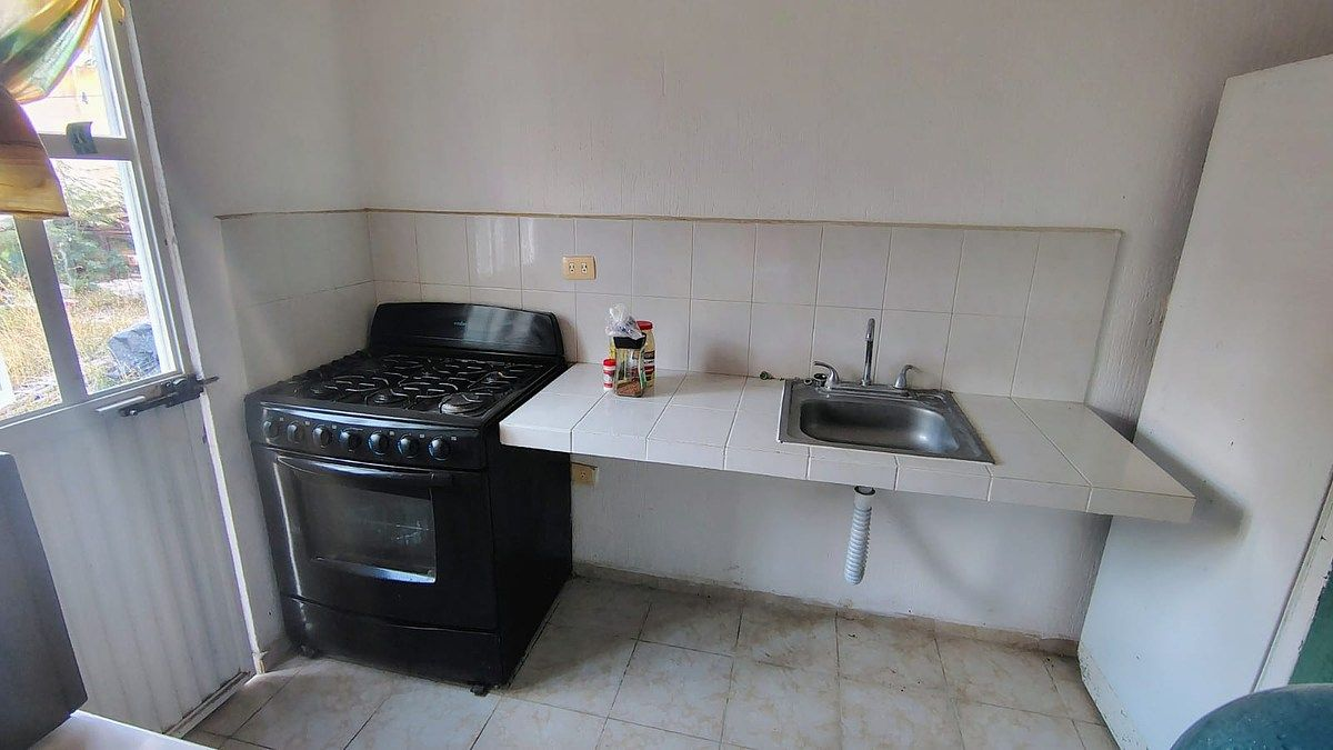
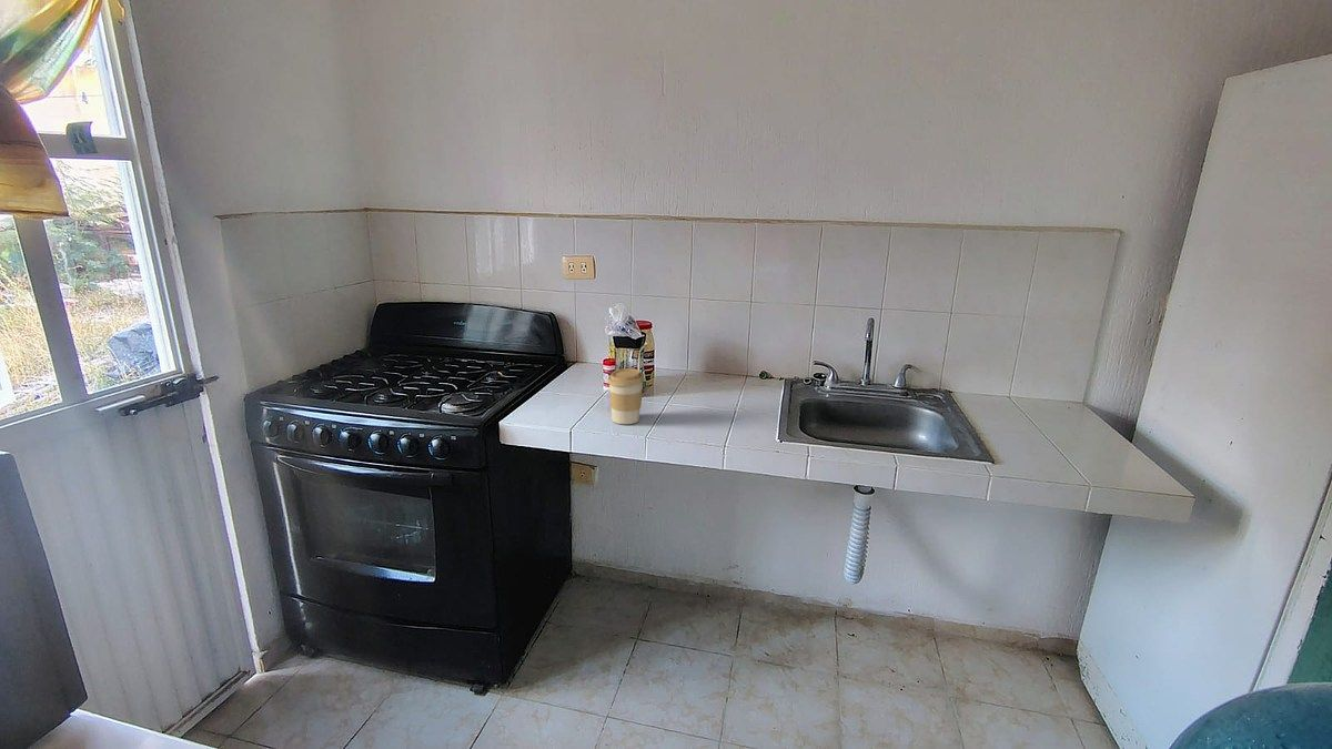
+ coffee cup (625, 395)
